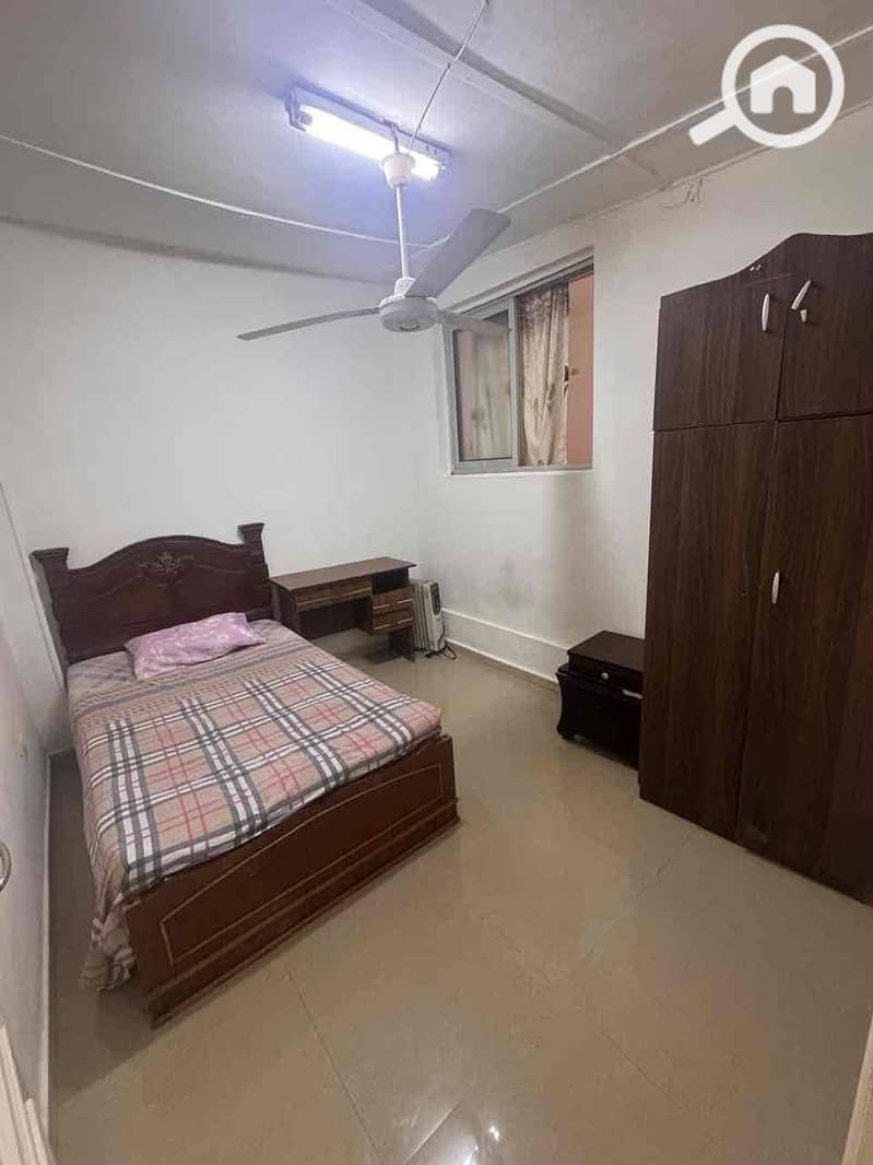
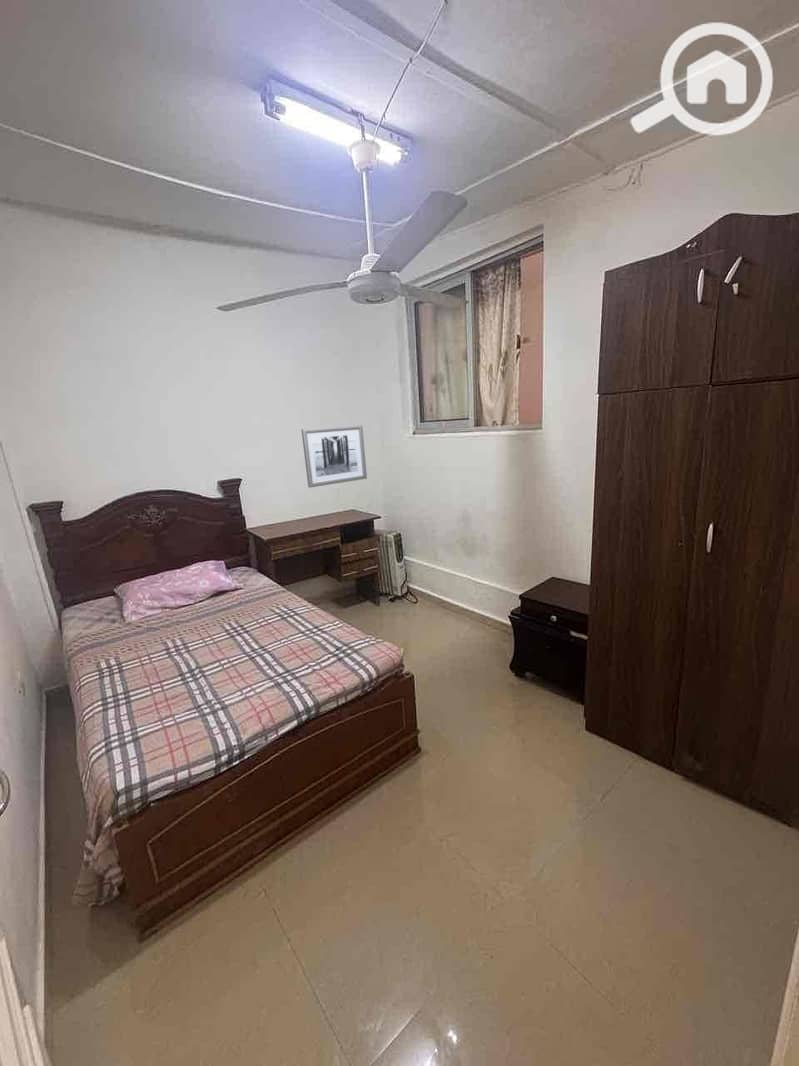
+ wall art (336, 455)
